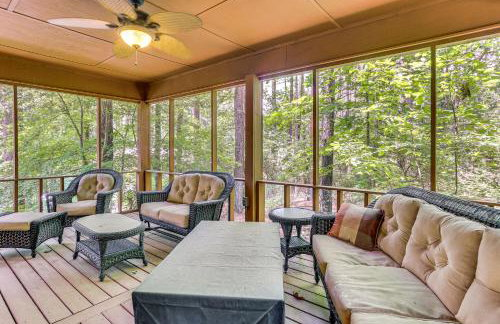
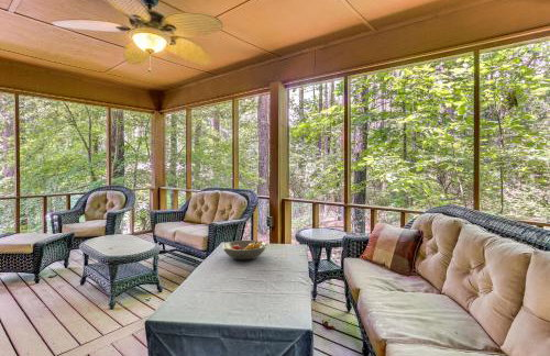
+ fruit bowl (244, 249)
